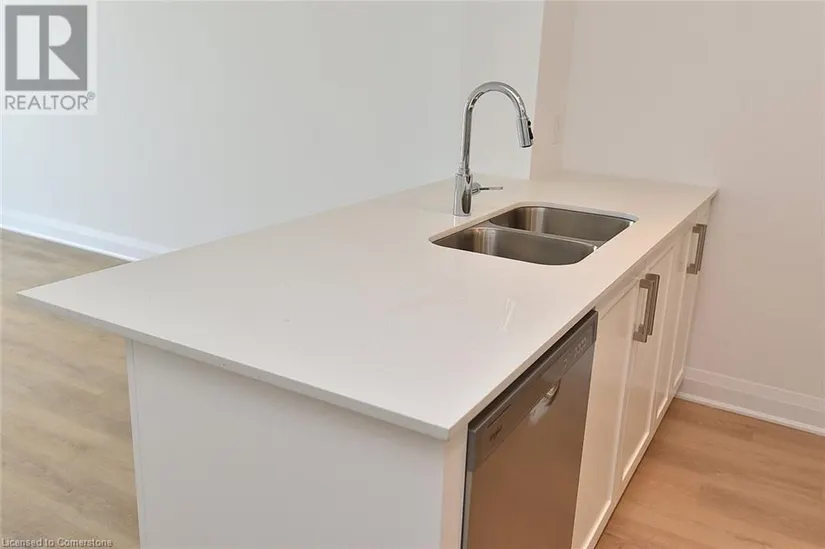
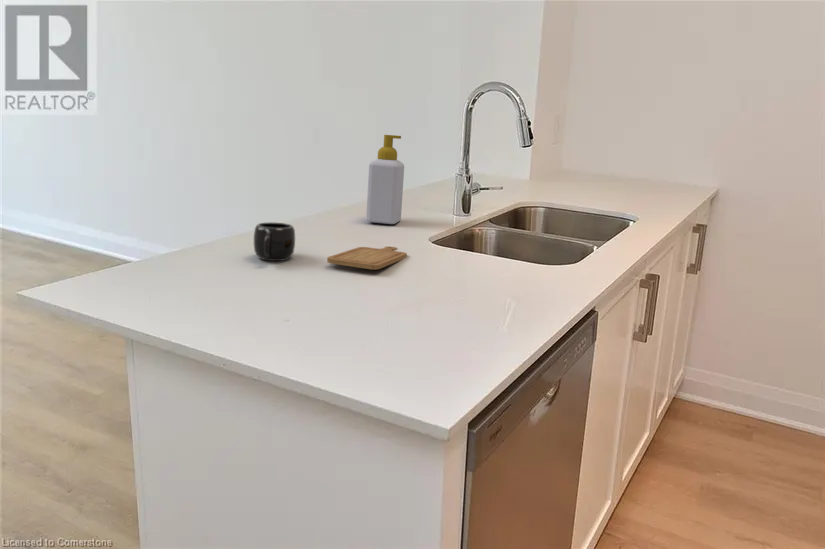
+ mug (270, 242)
+ chopping board (372, 255)
+ soap bottle (386, 178)
